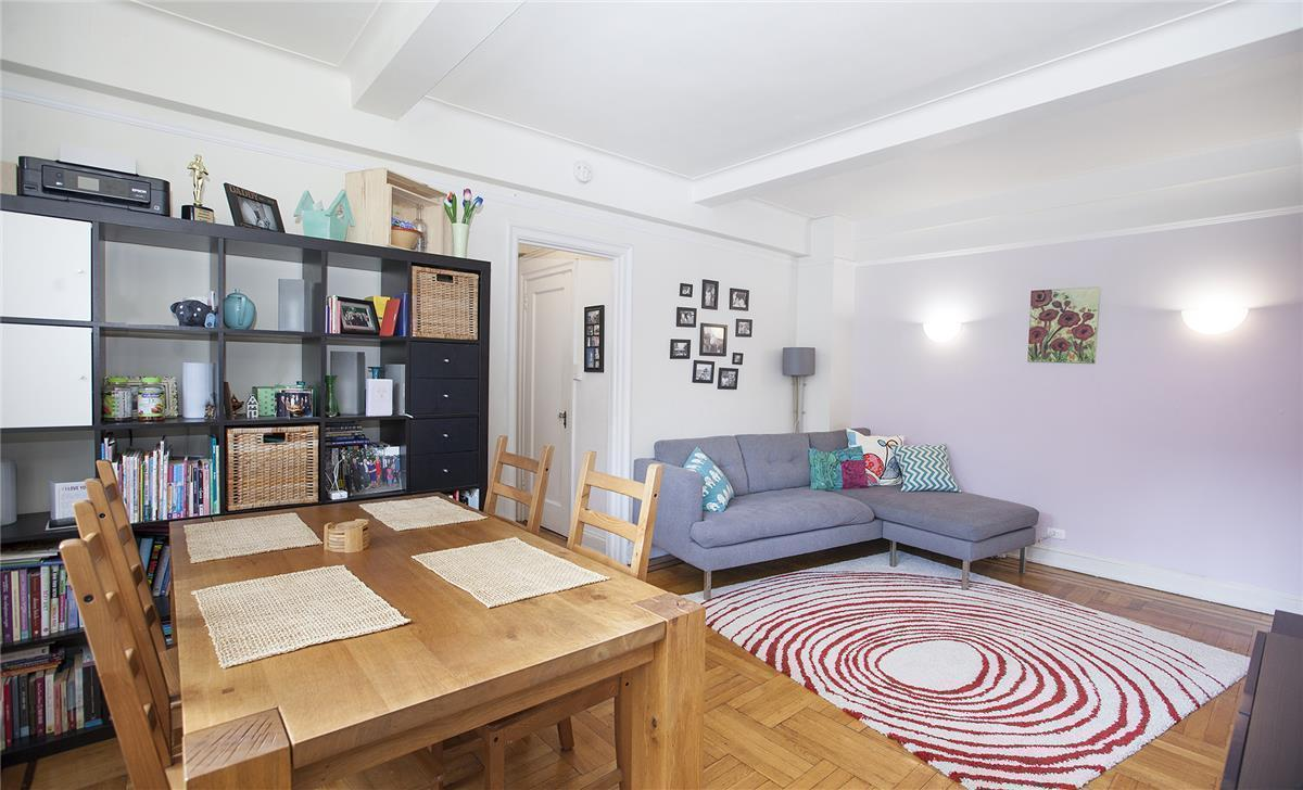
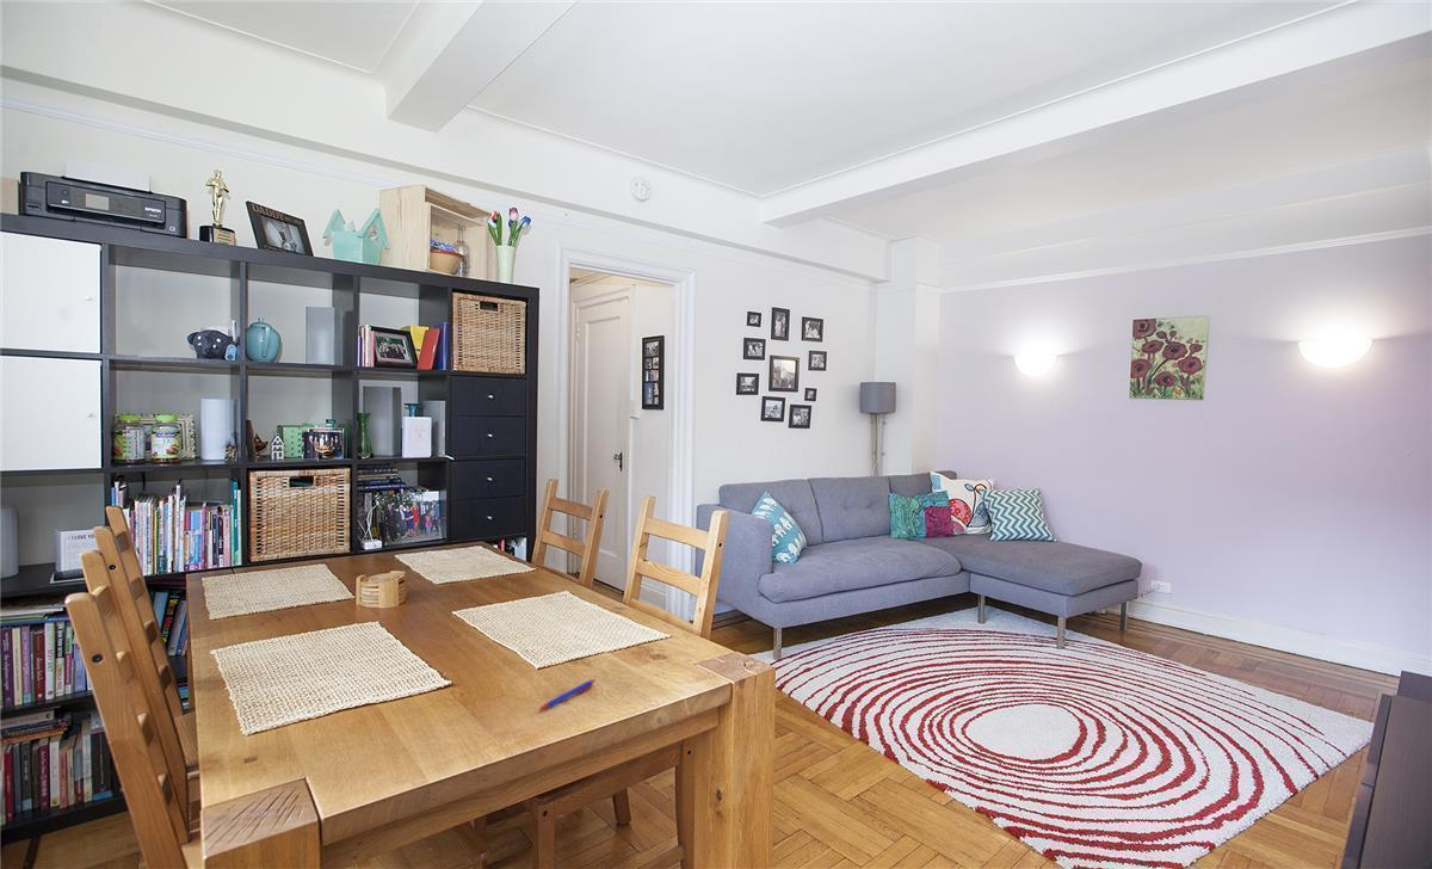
+ pen (567, 694)
